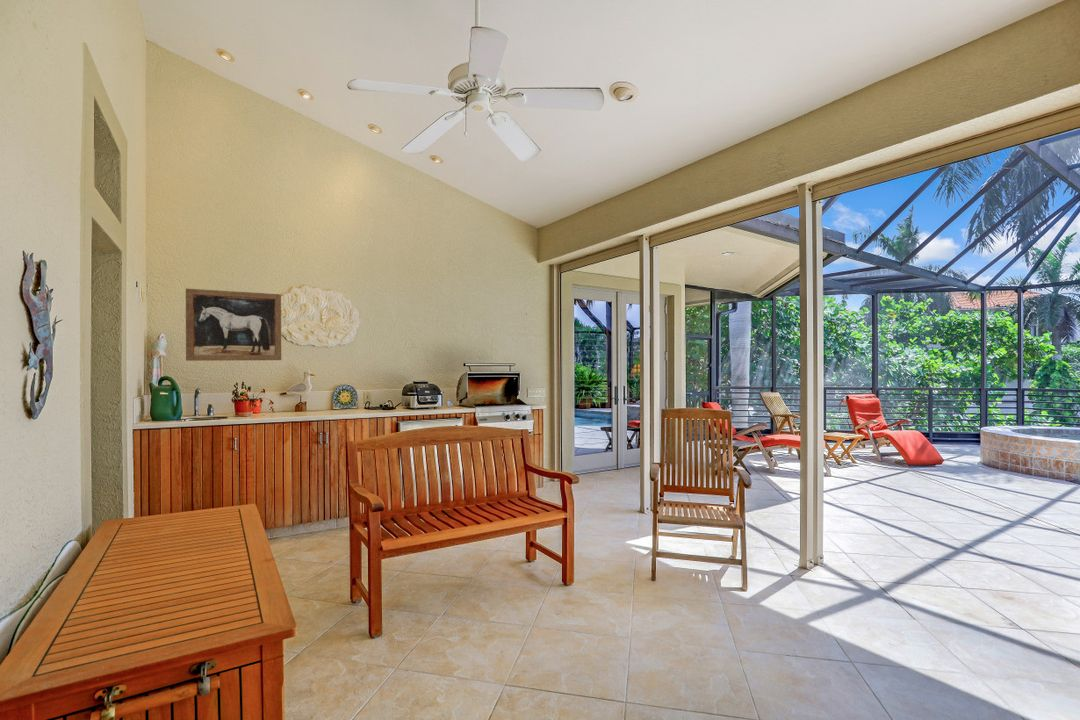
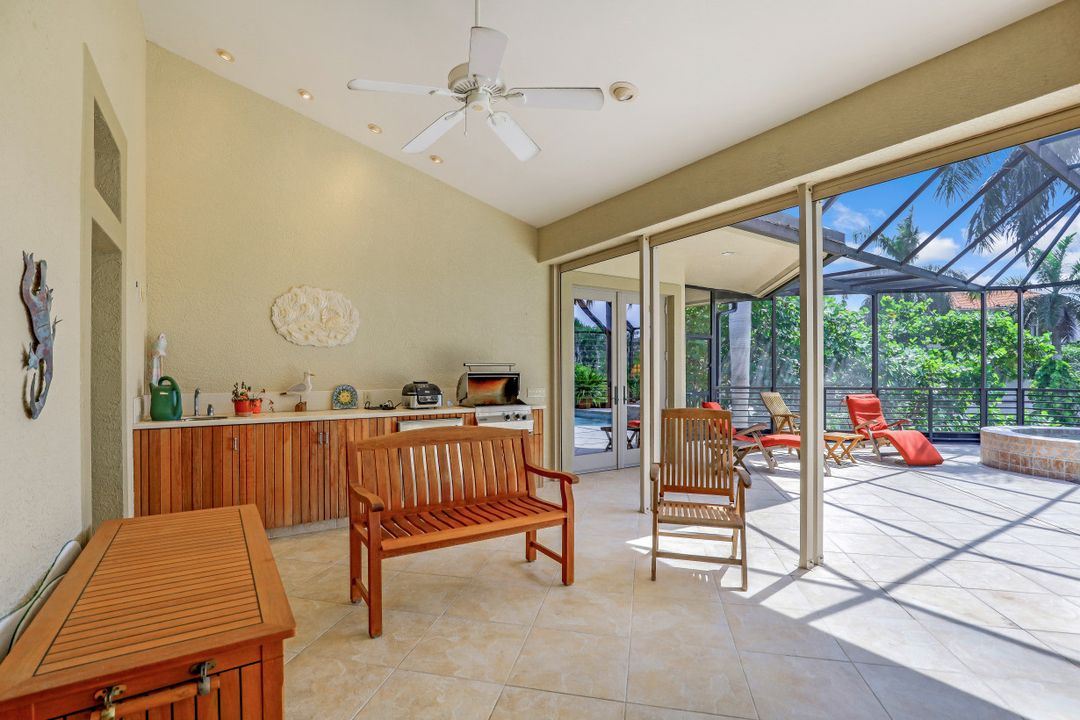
- wall art (235, 326)
